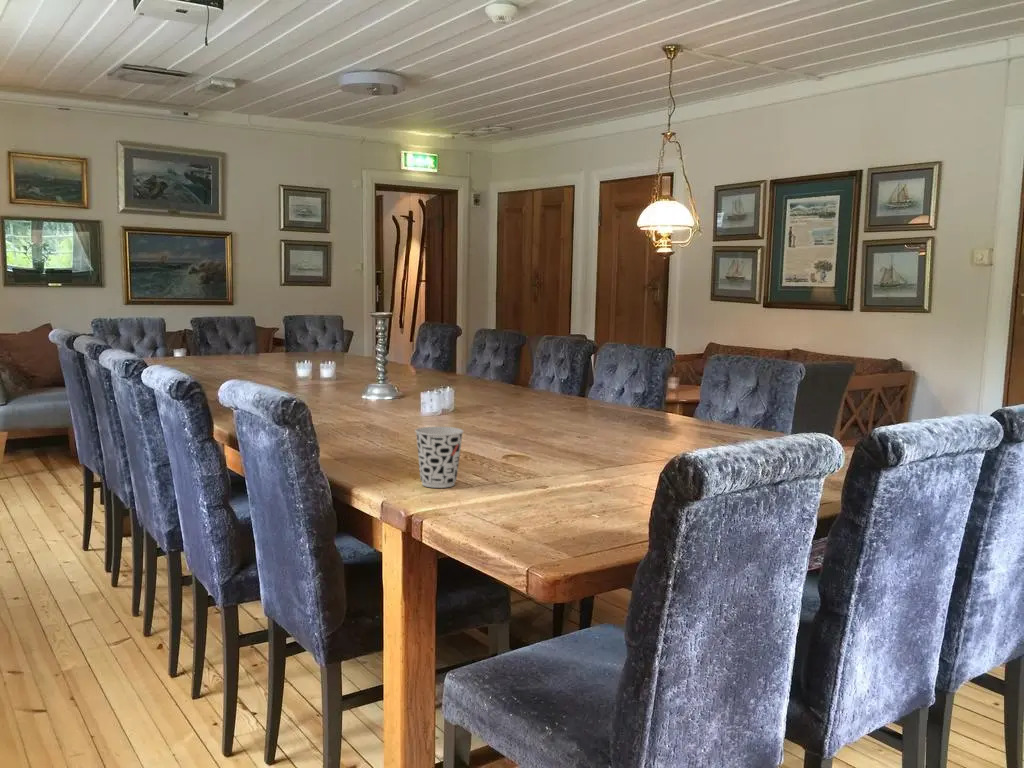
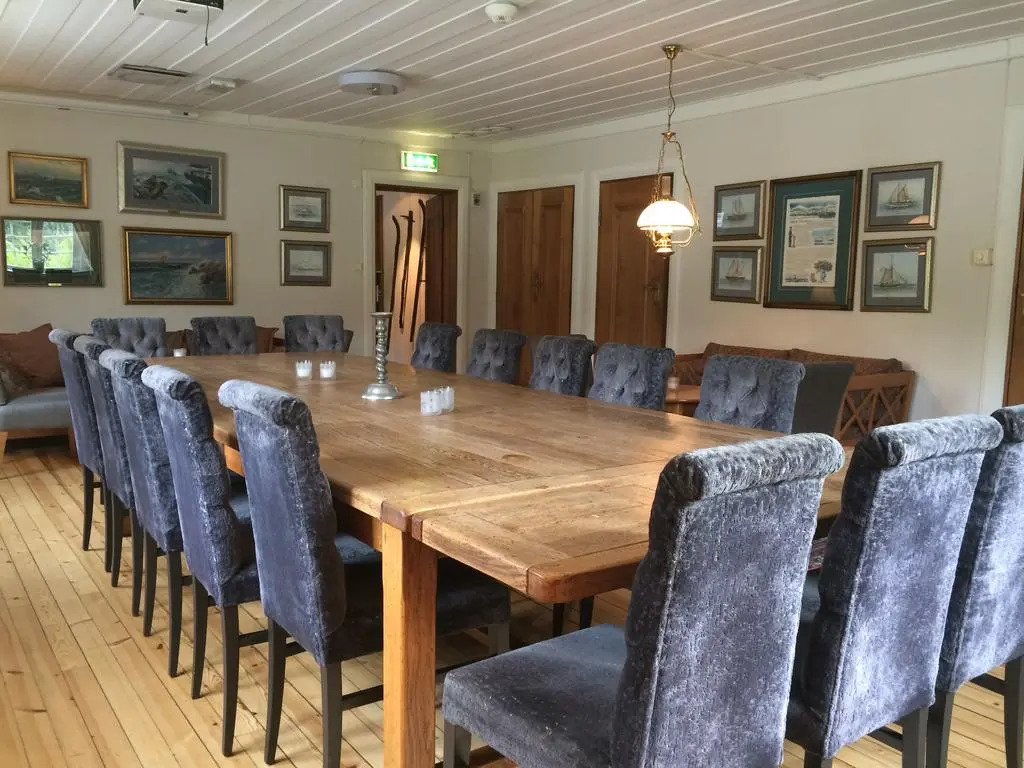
- cup (438, 457)
